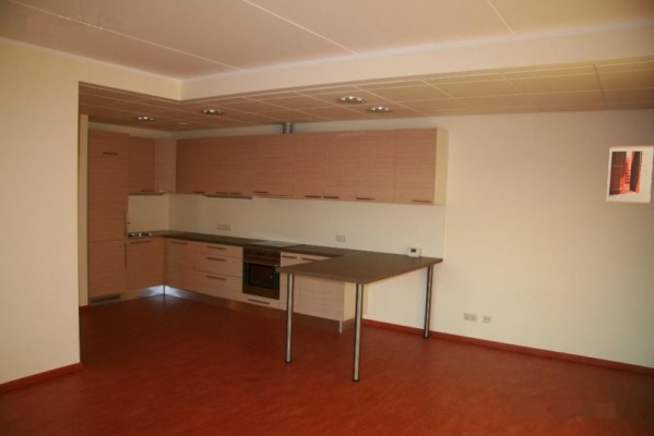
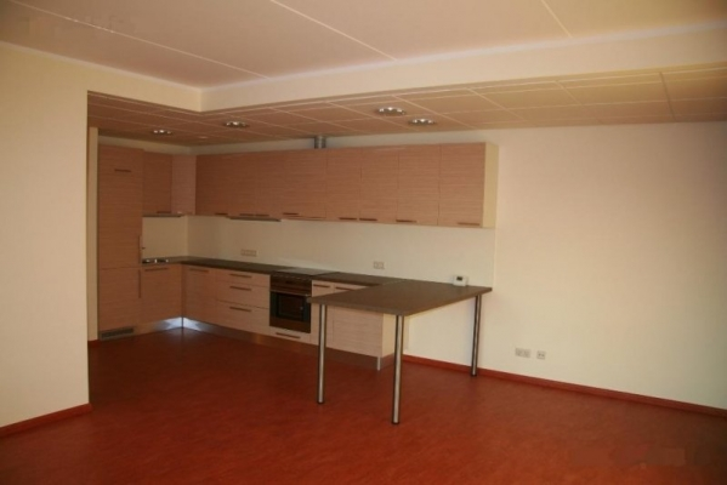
- wall art (629, 174)
